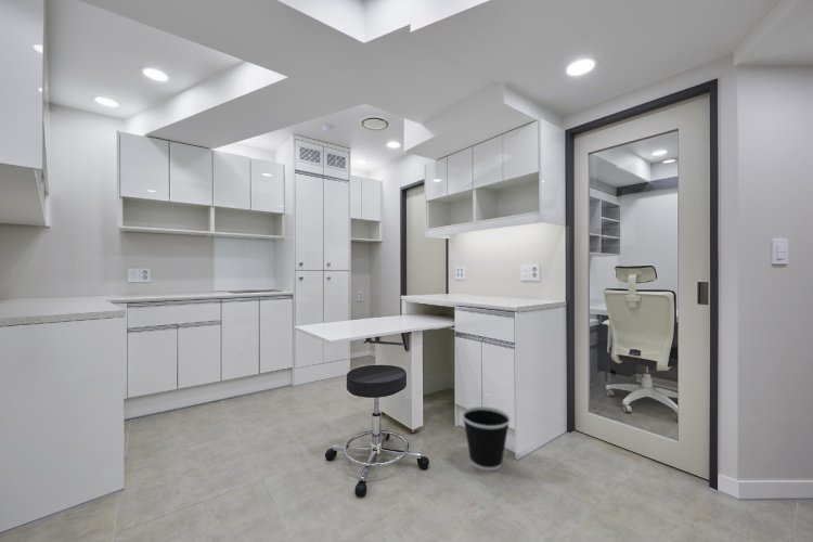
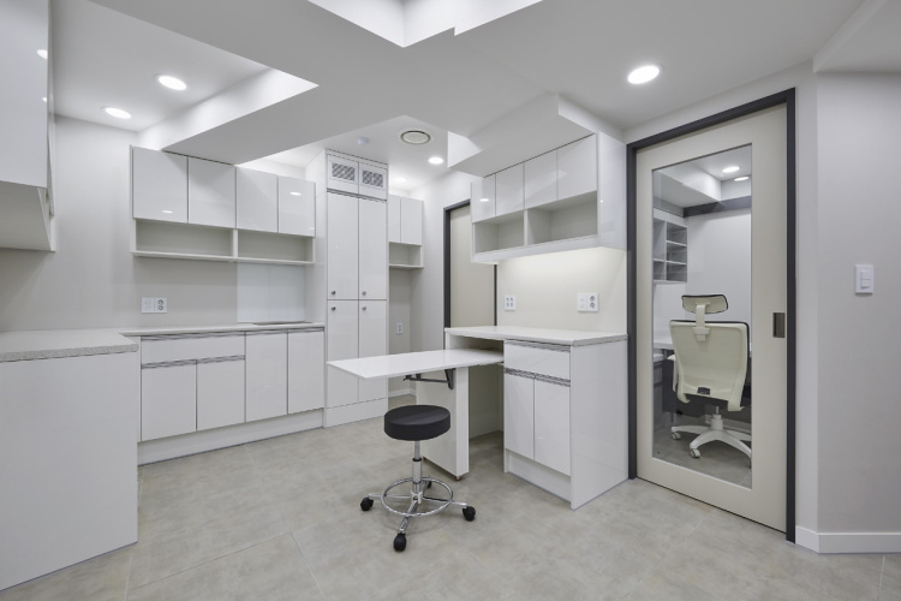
- wastebasket (486, 438)
